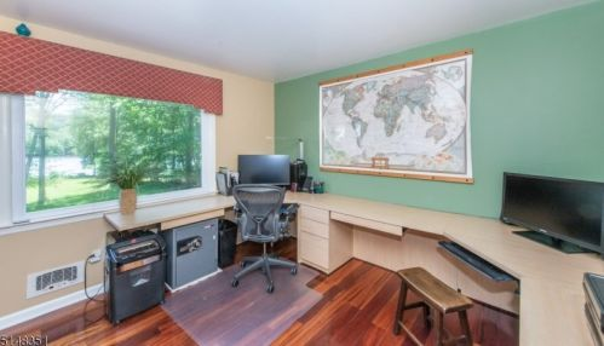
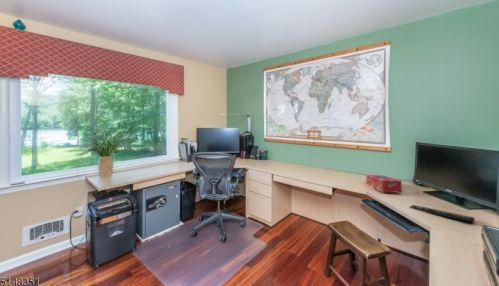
+ tissue box (382, 183)
+ remote control (439, 212)
